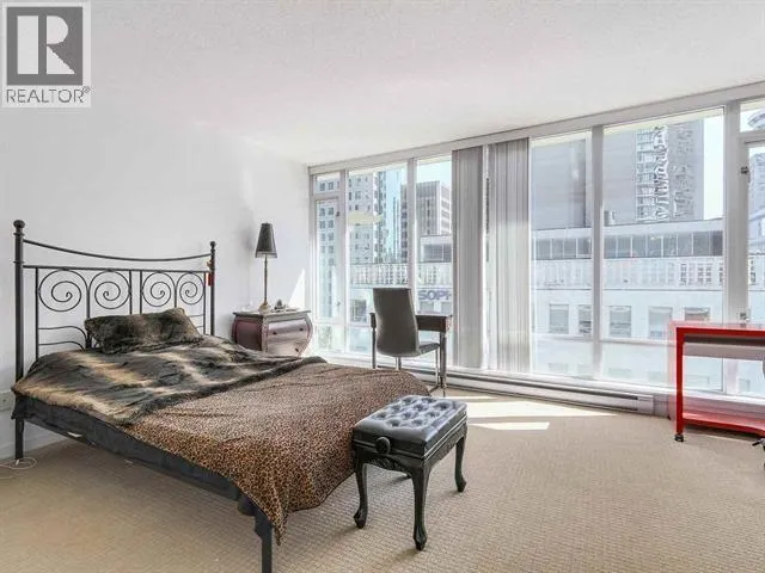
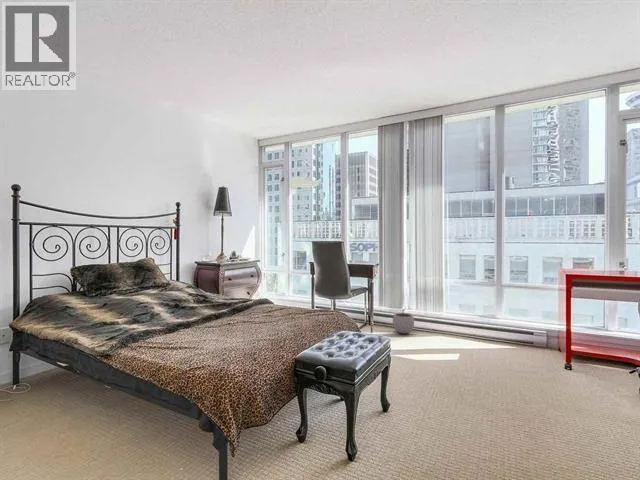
+ plant pot (403, 319)
